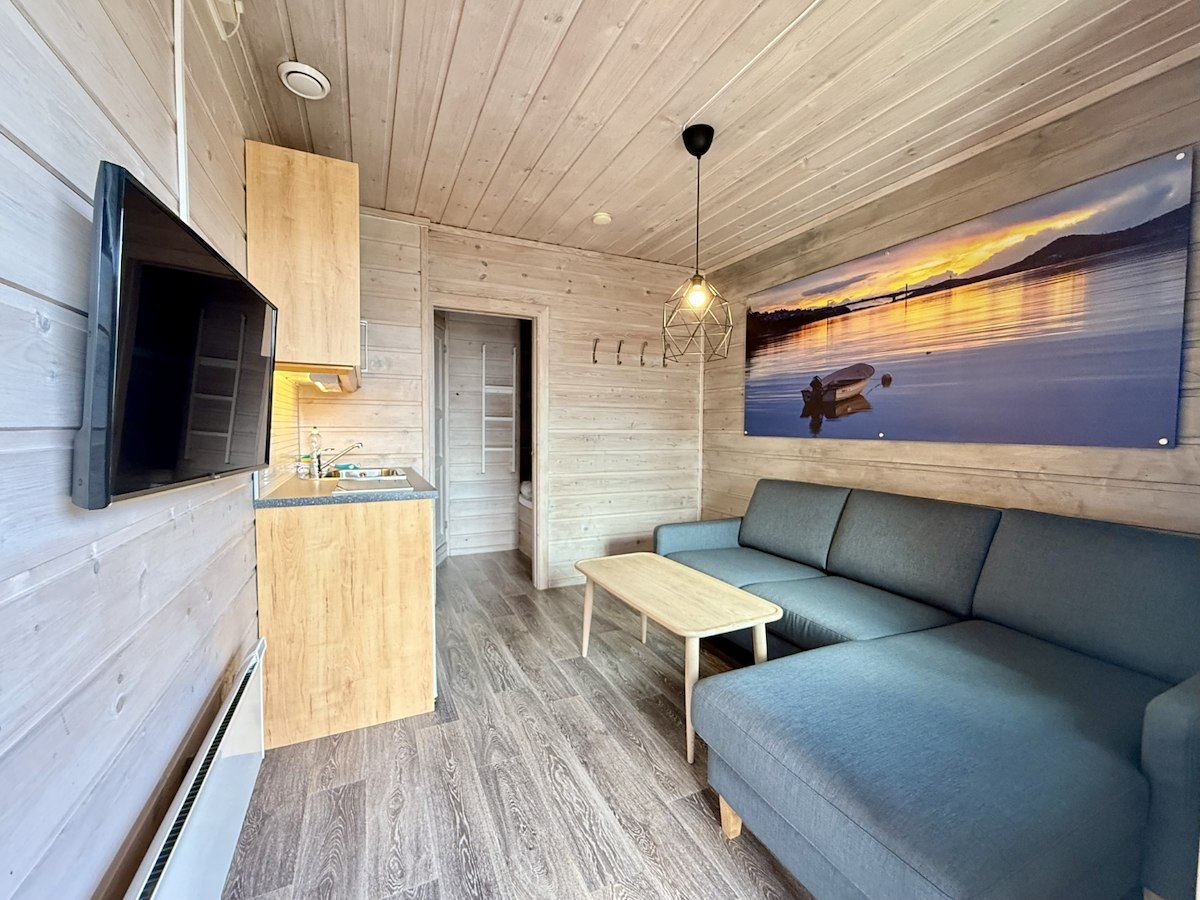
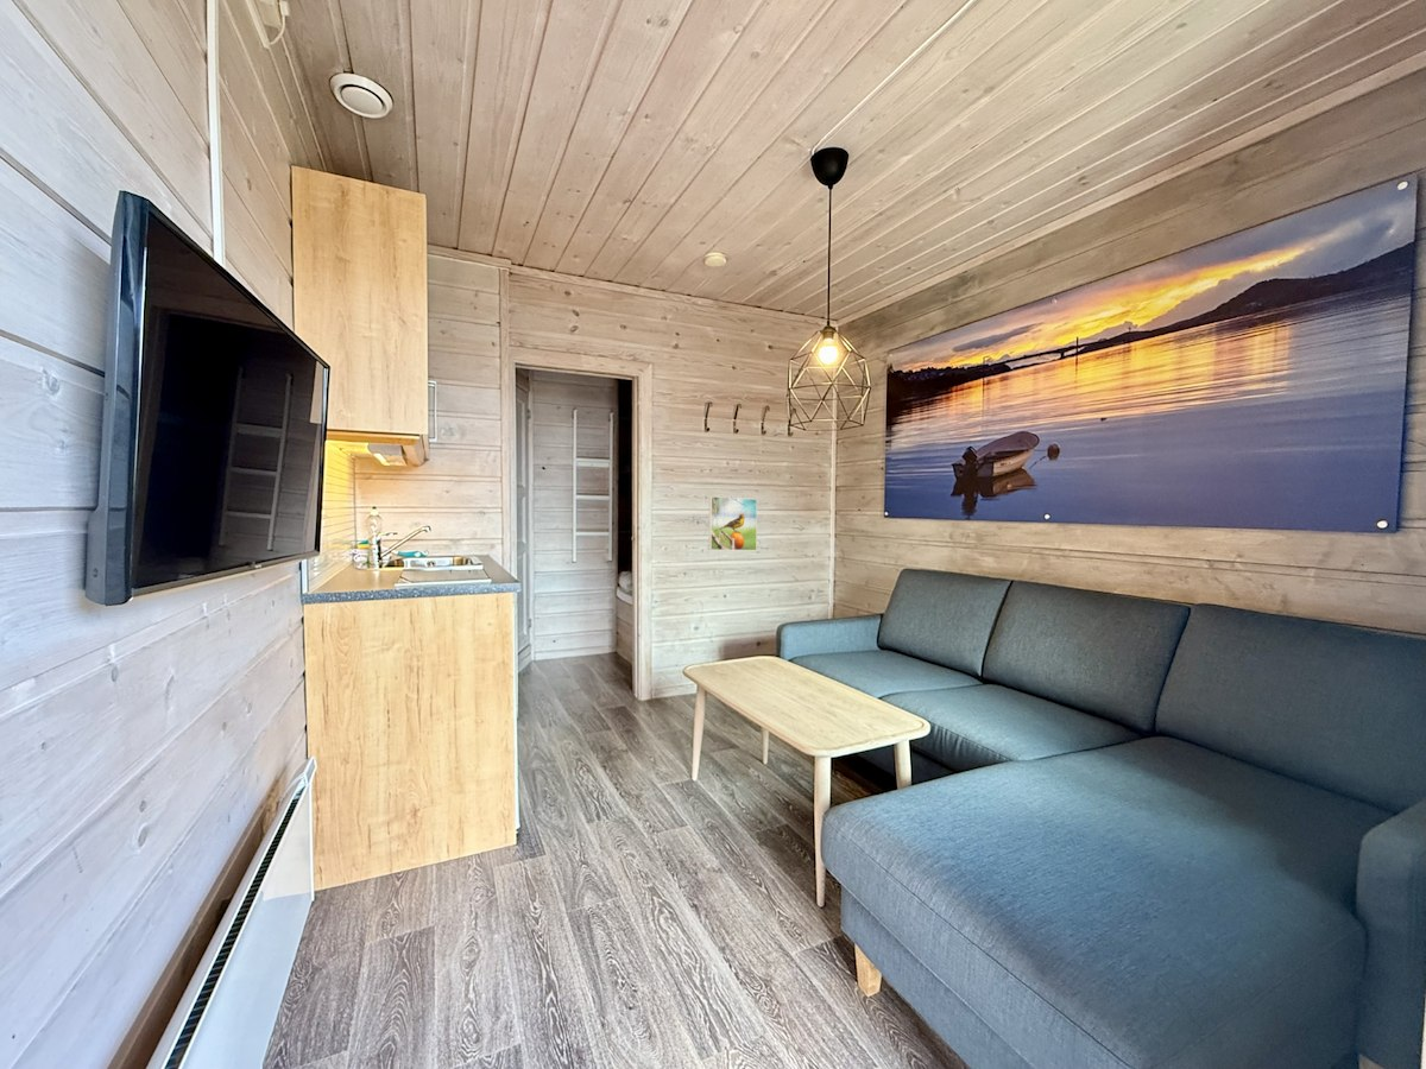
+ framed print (733, 524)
